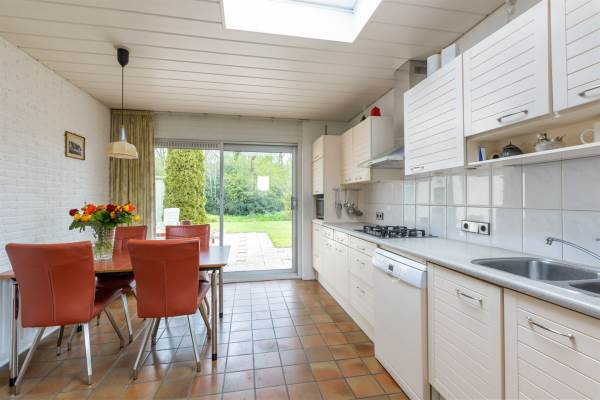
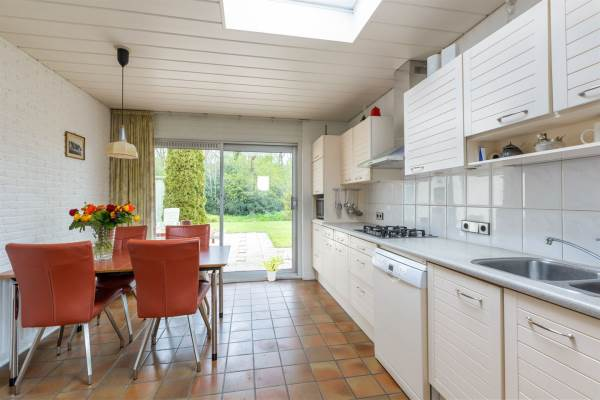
+ potted plant (274, 267)
